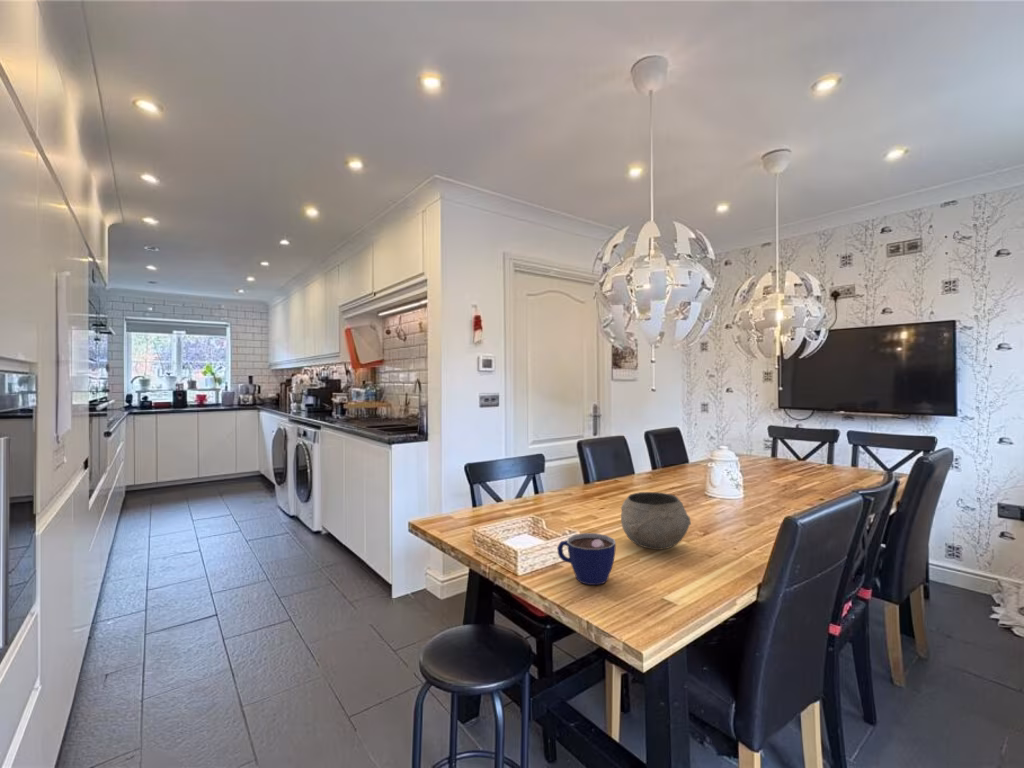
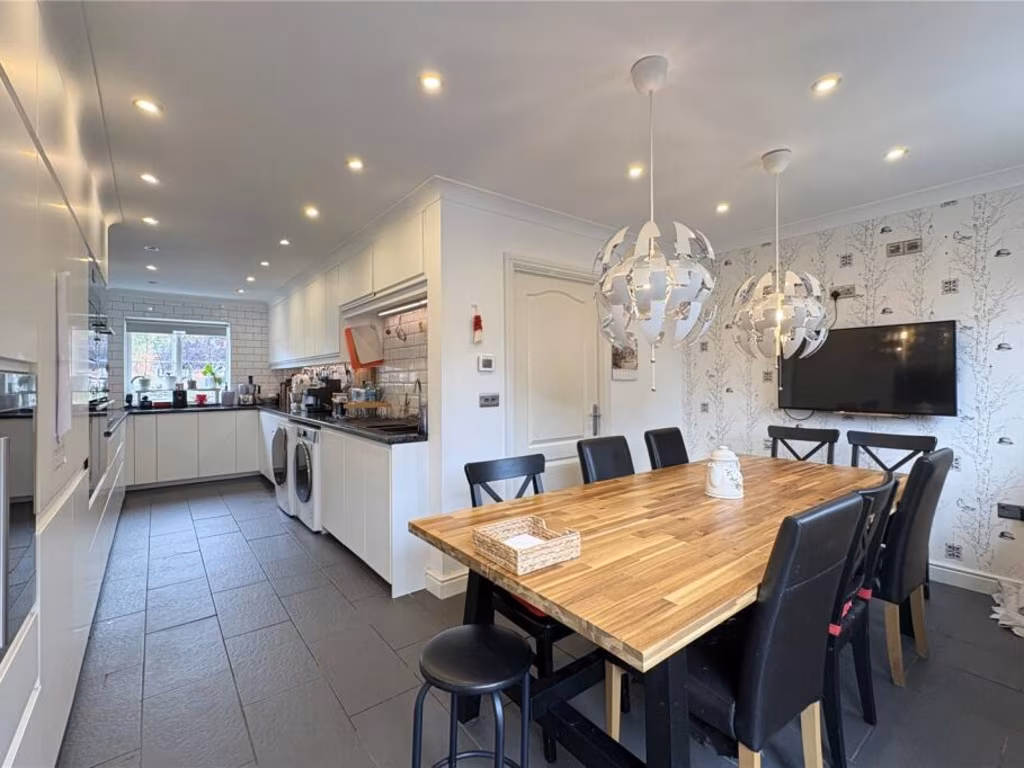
- cup (584, 557)
- bowl (653, 521)
